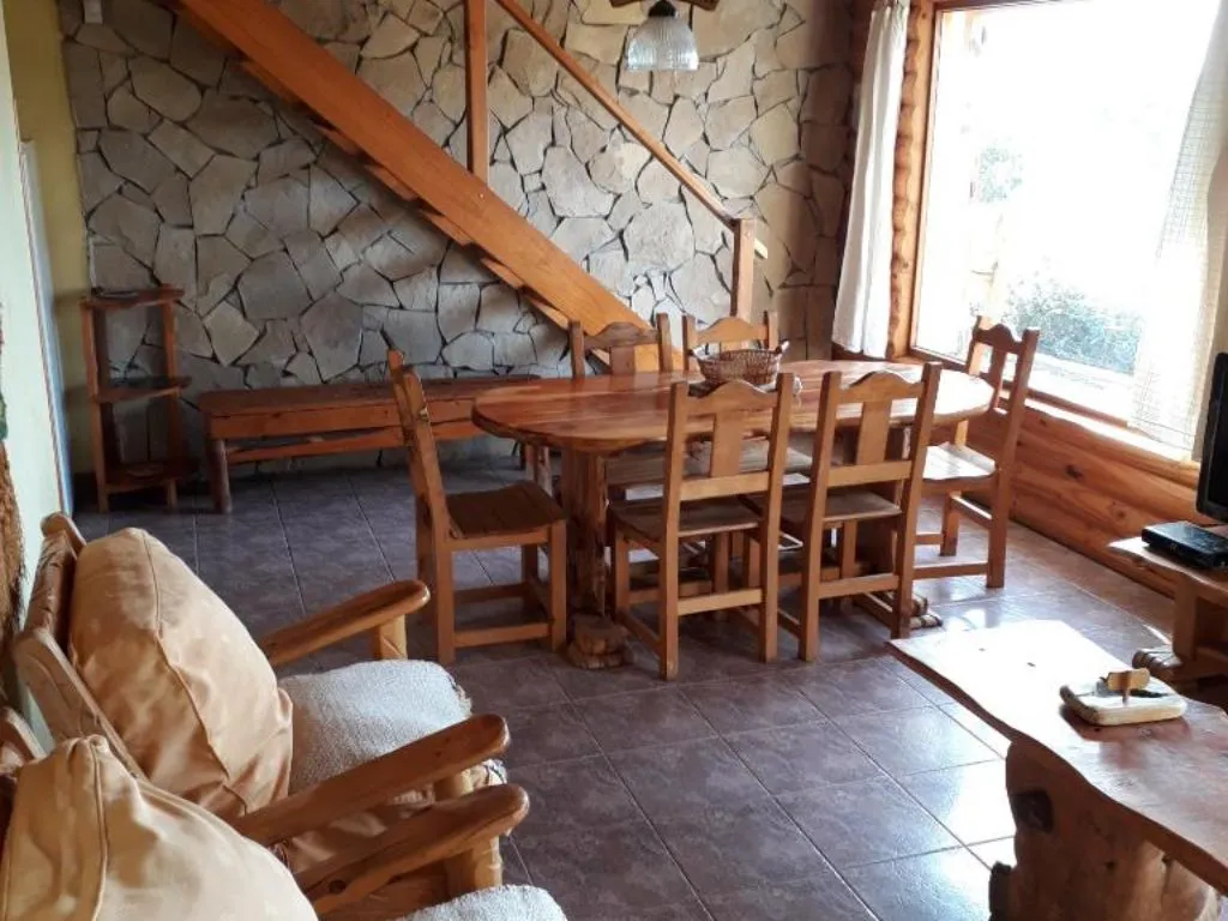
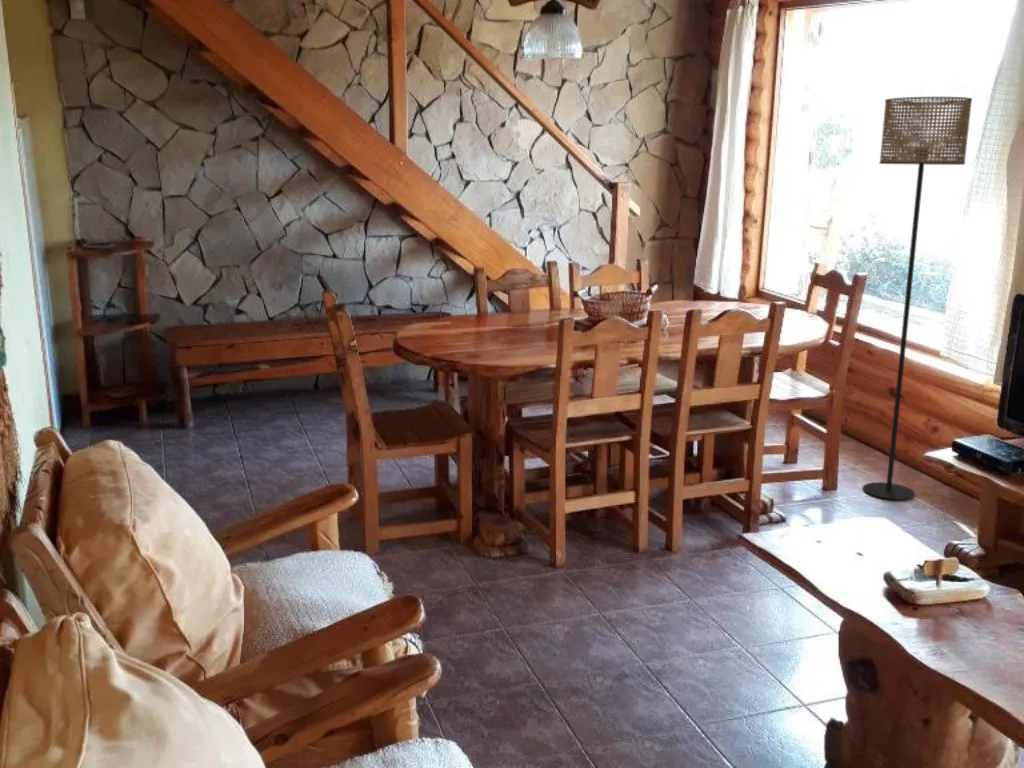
+ floor lamp (907, 304)
